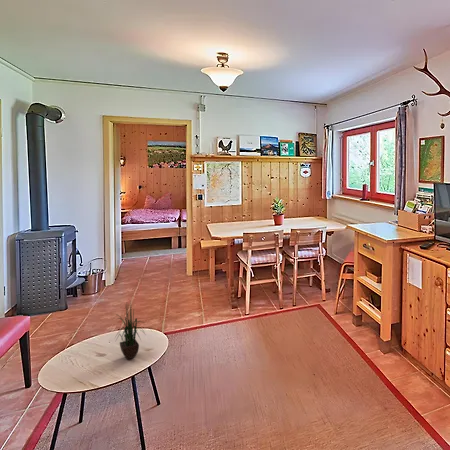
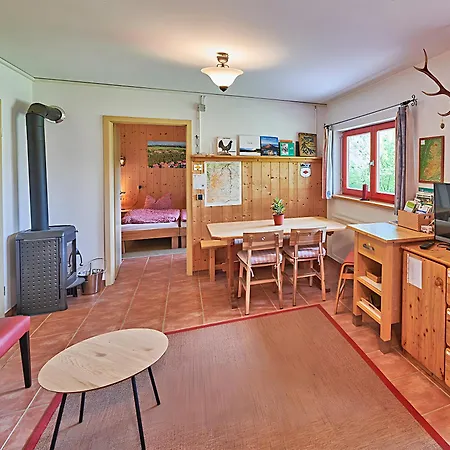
- potted plant (130, 324)
